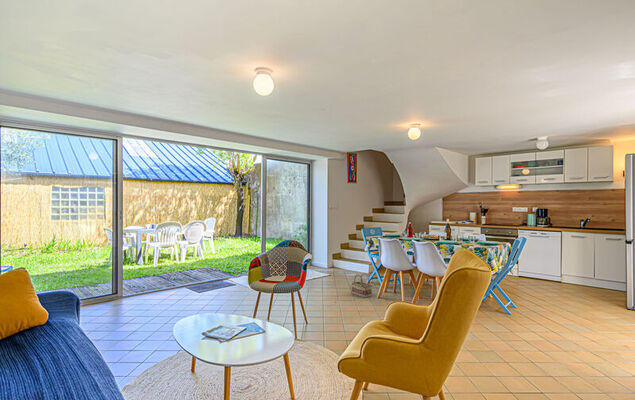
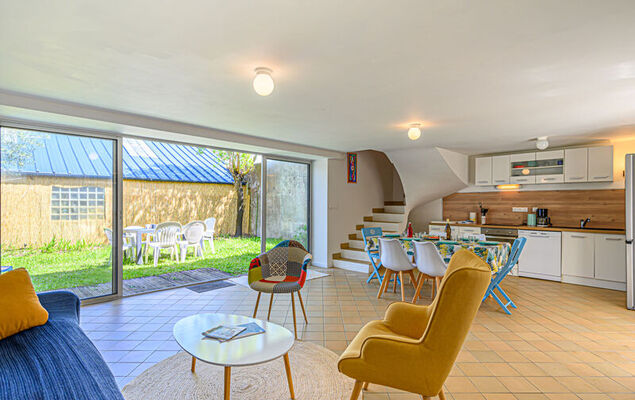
- basket (361, 284)
